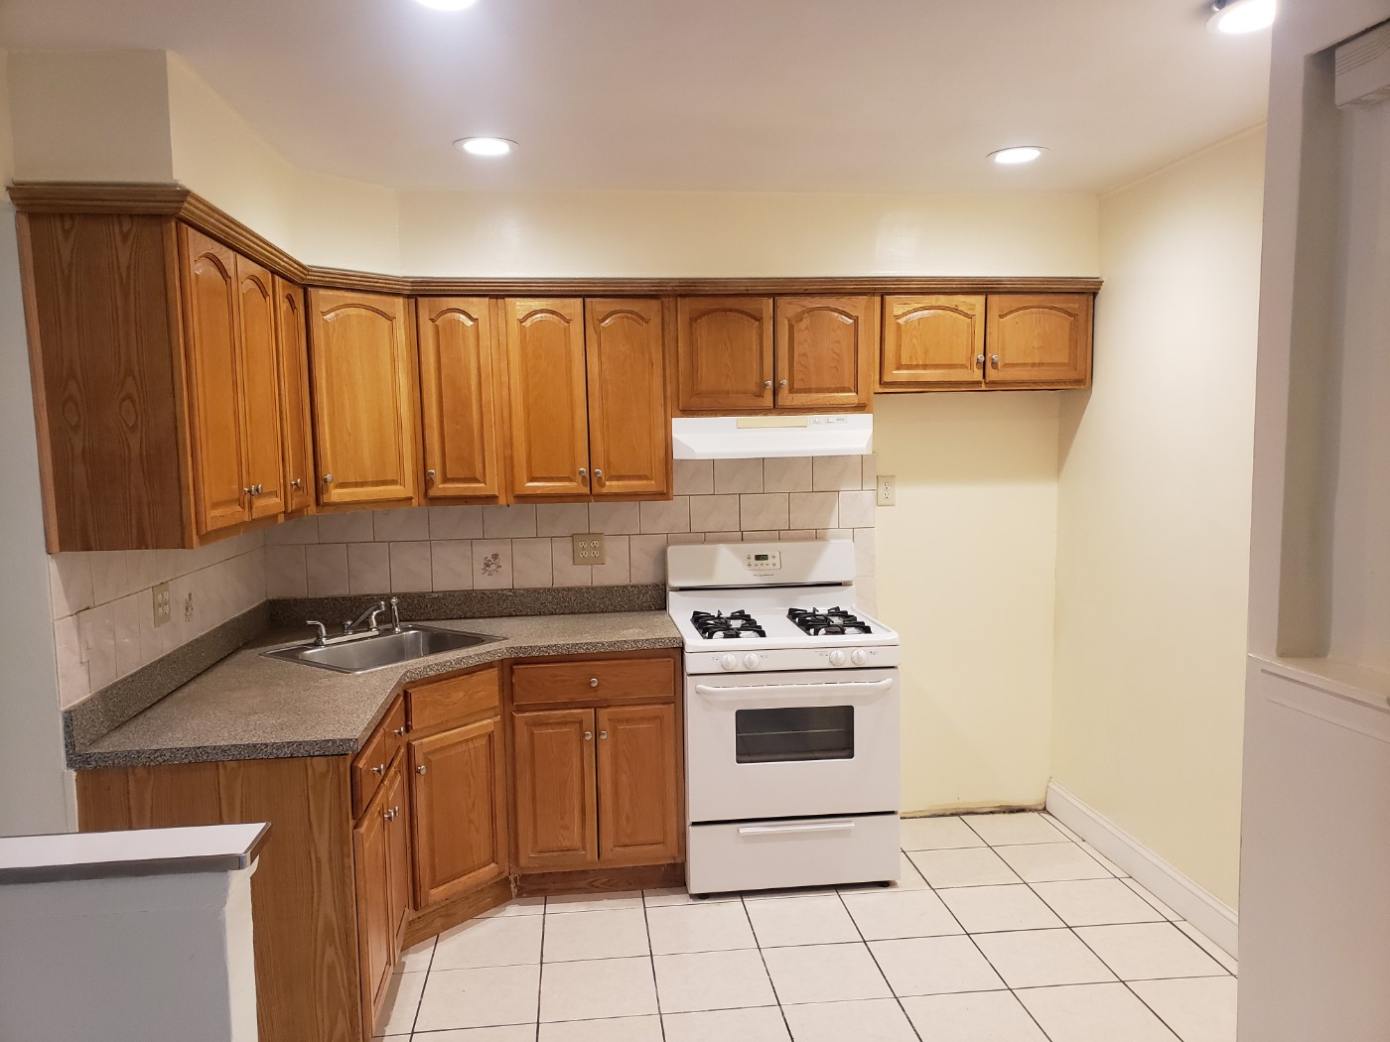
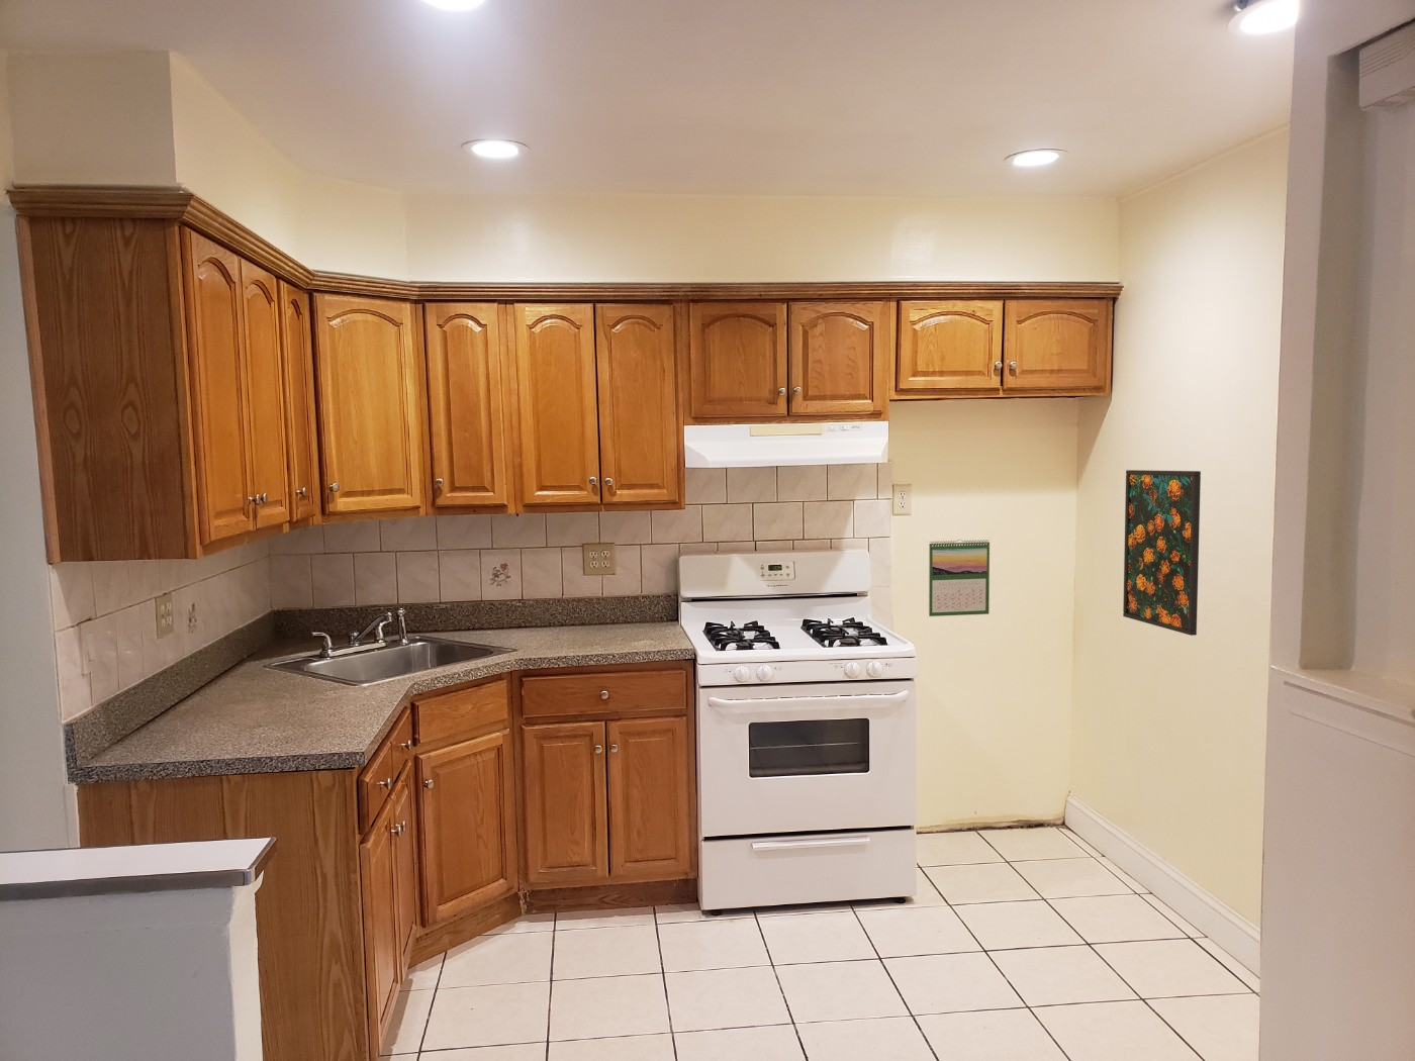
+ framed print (1159, 547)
+ calendar (959, 577)
